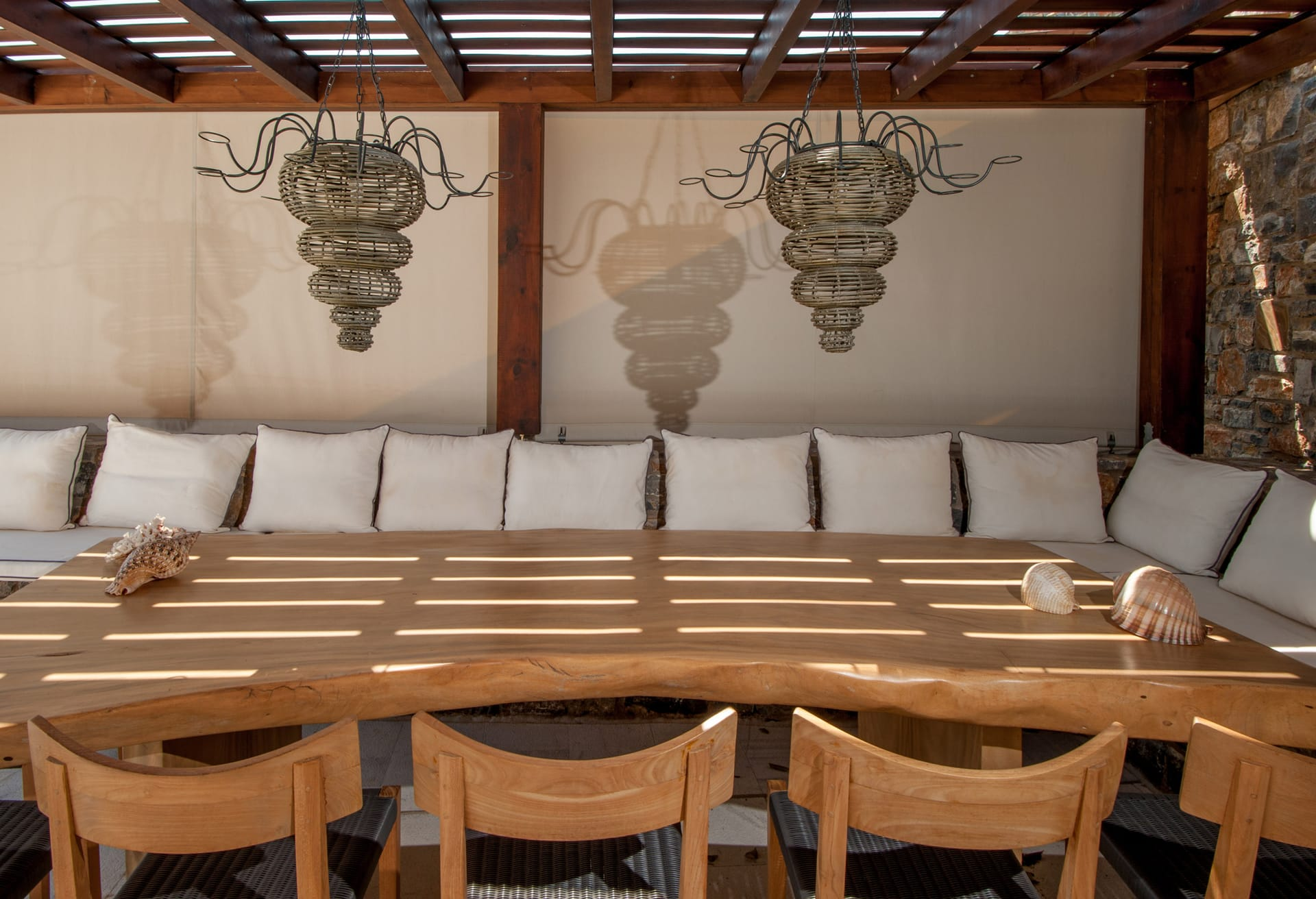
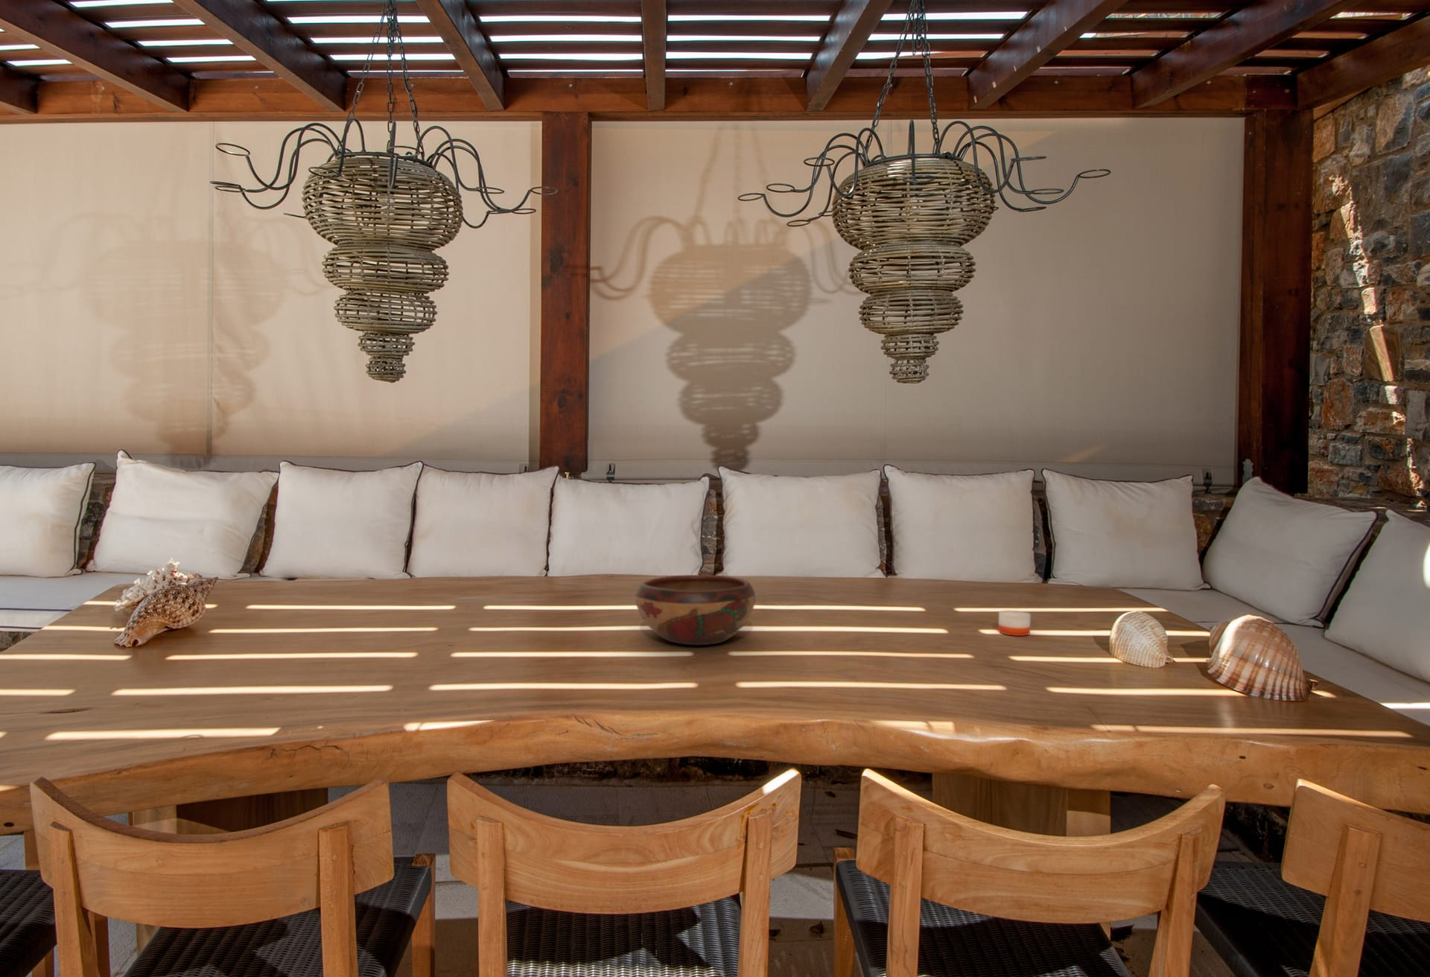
+ decorative bowl (694, 610)
+ candle (1015, 612)
